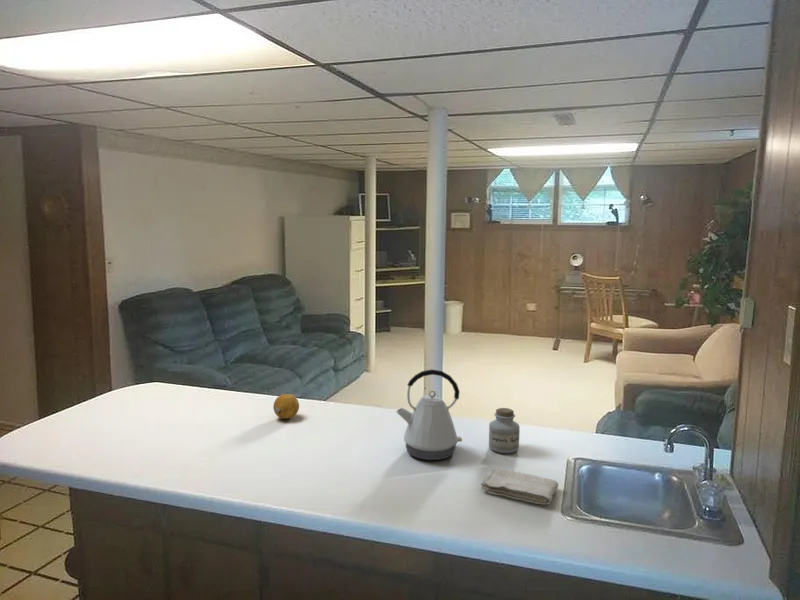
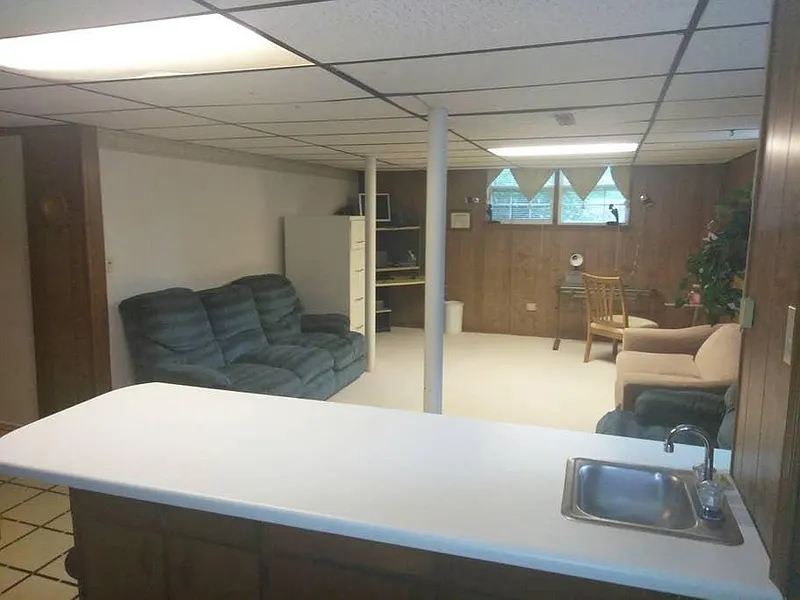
- washcloth (519, 484)
- fruit (286, 406)
- jar (504, 429)
- kettle (429, 411)
